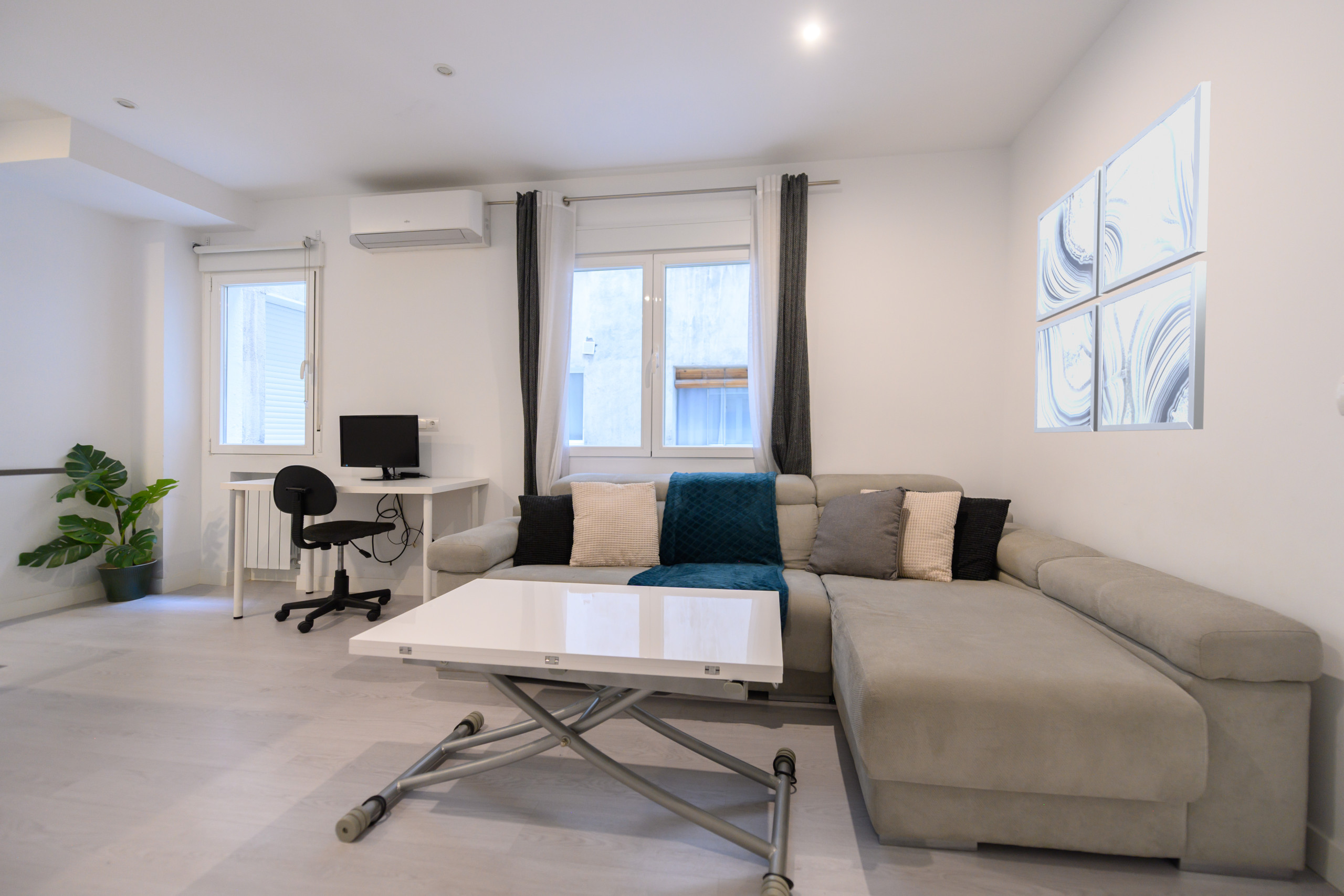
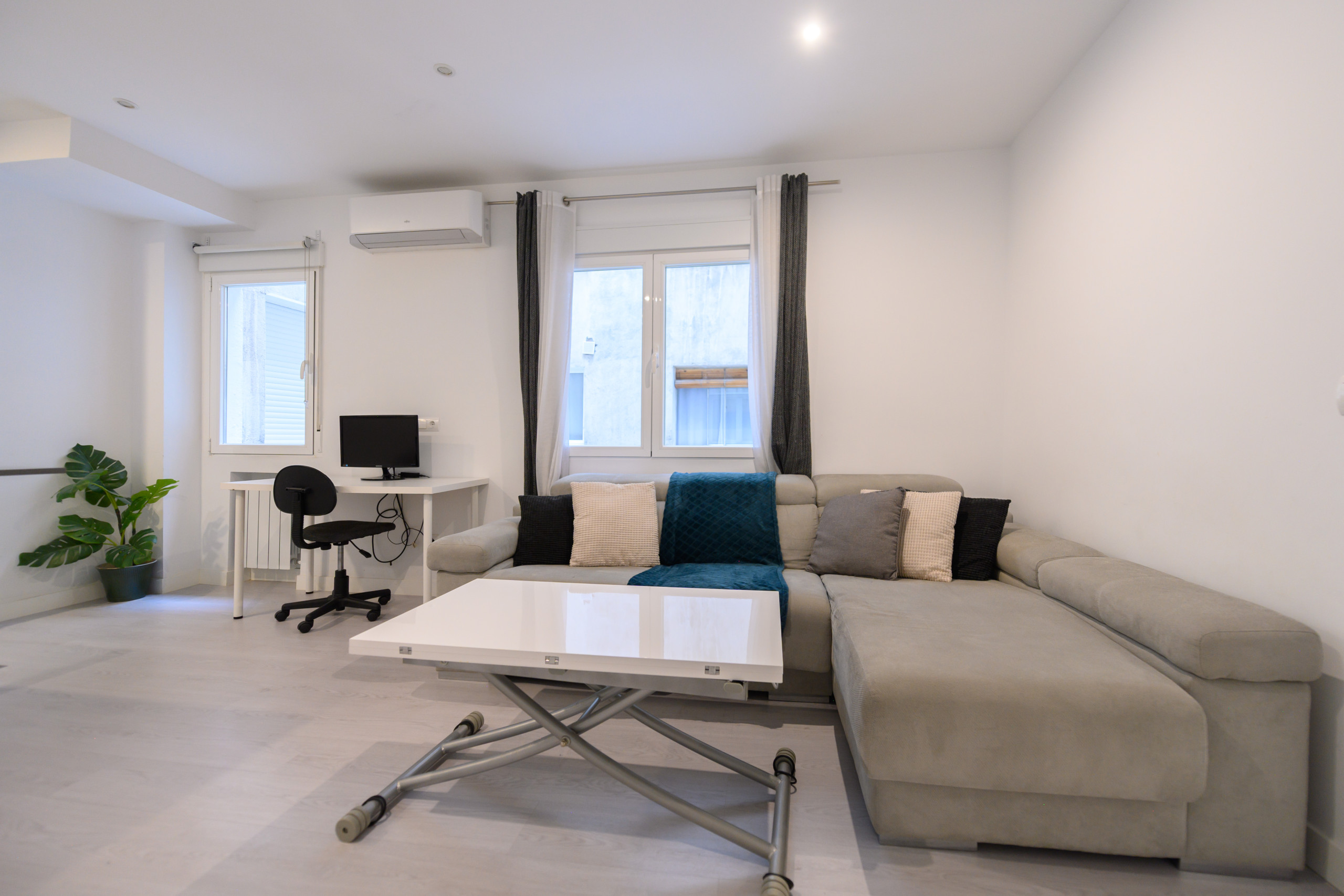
- wall art (1101, 296)
